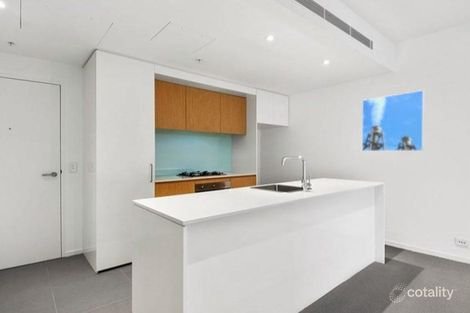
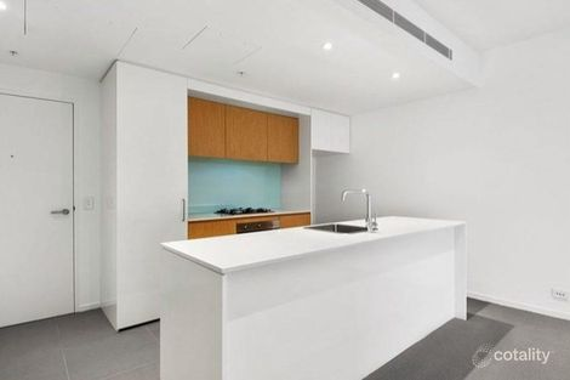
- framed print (390, 123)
